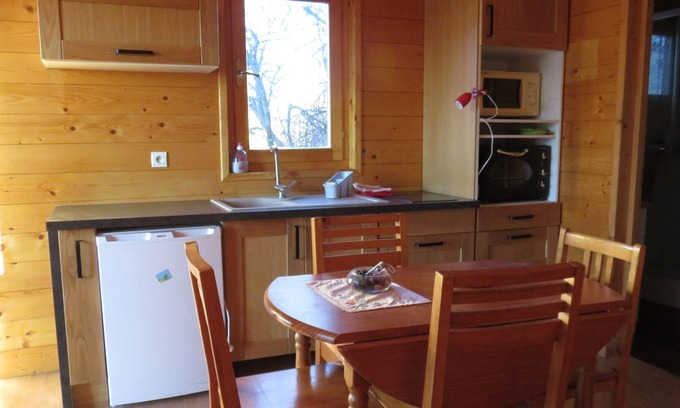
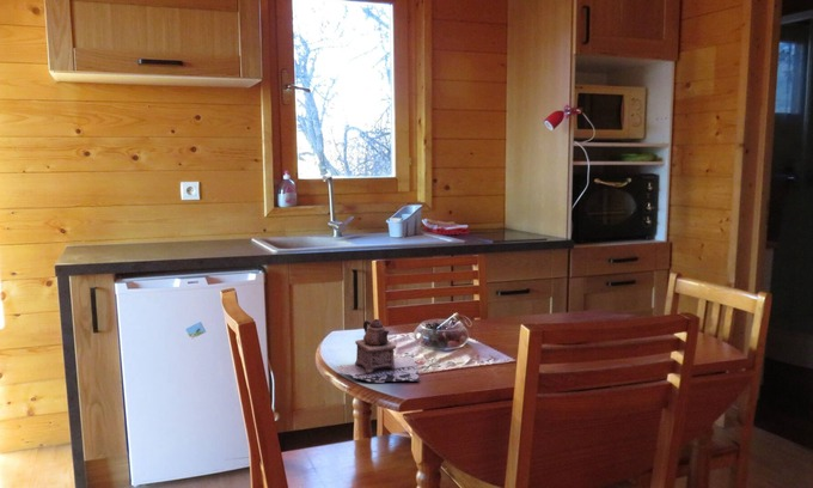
+ teapot (377, 344)
